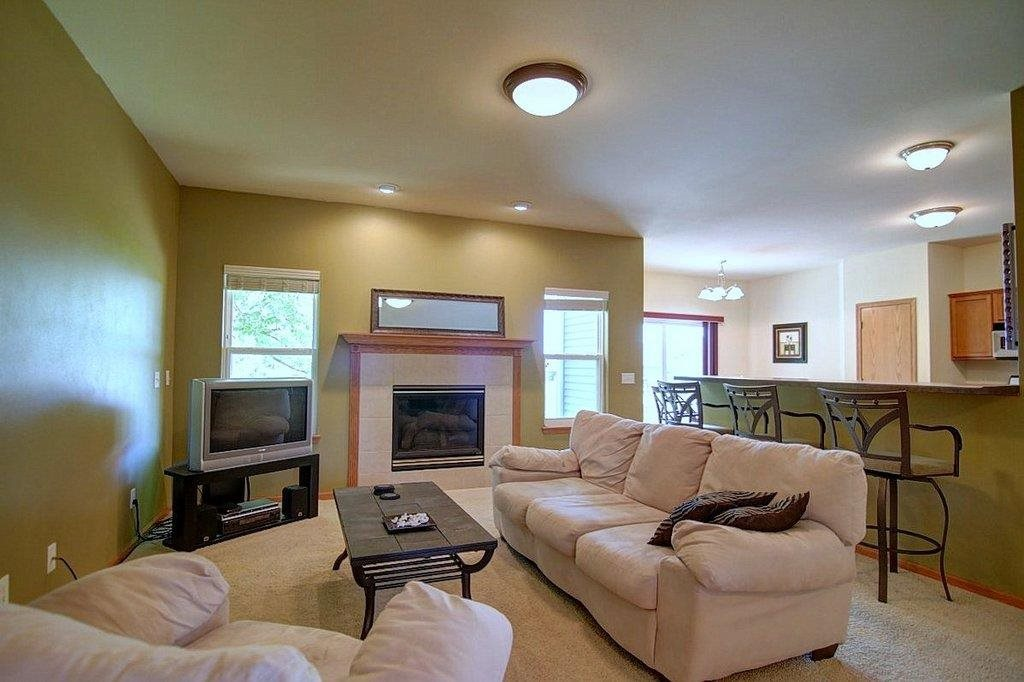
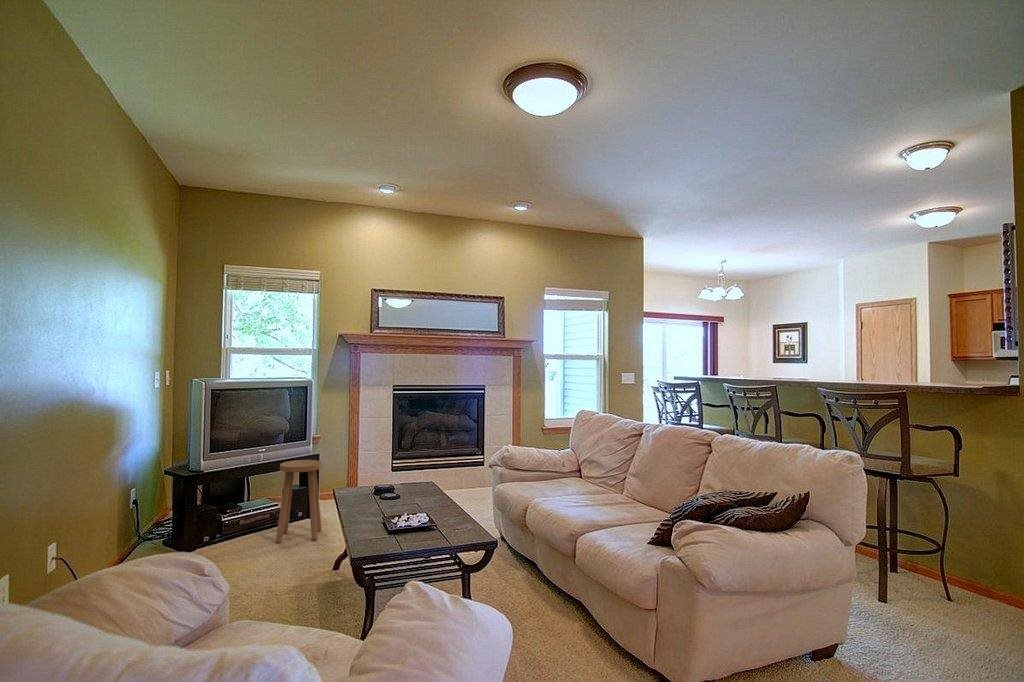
+ stool (309, 499)
